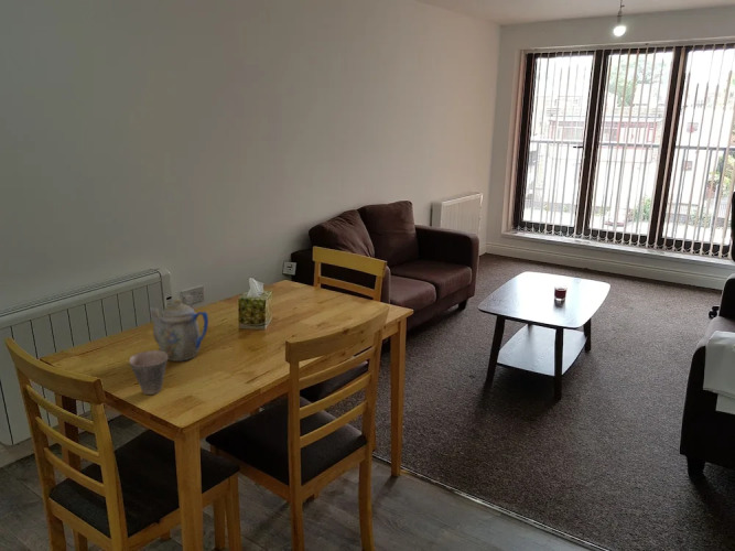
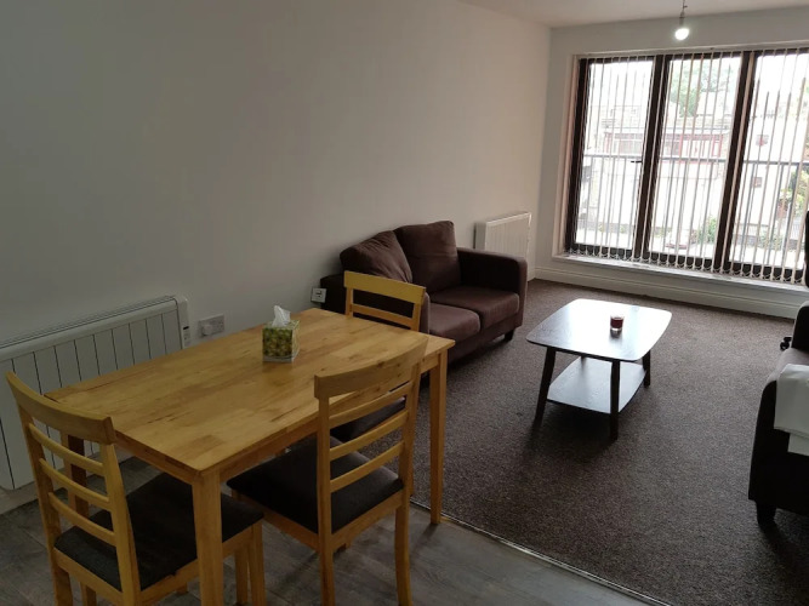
- cup (150, 375)
- teapot (179, 327)
